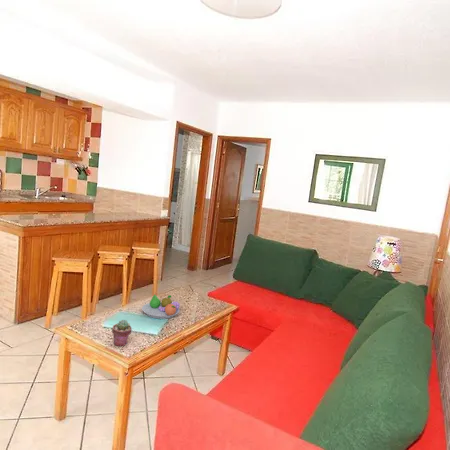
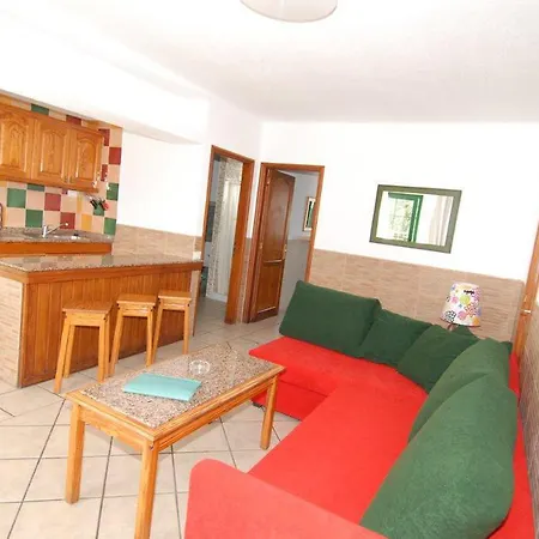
- potted succulent (121, 332)
- fruit bowl (161, 305)
